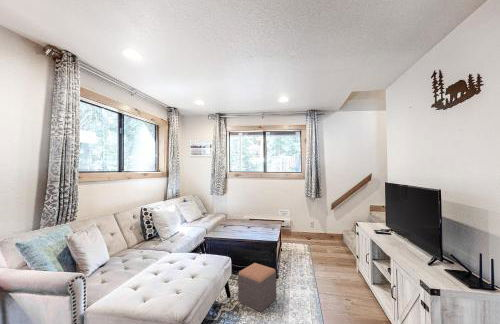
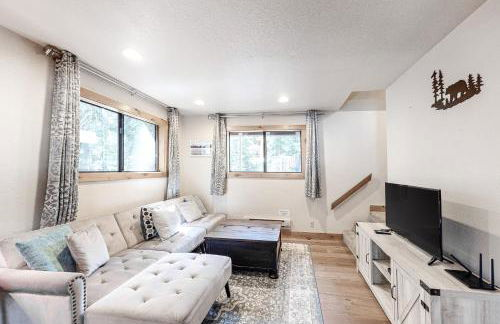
- footstool (257, 284)
